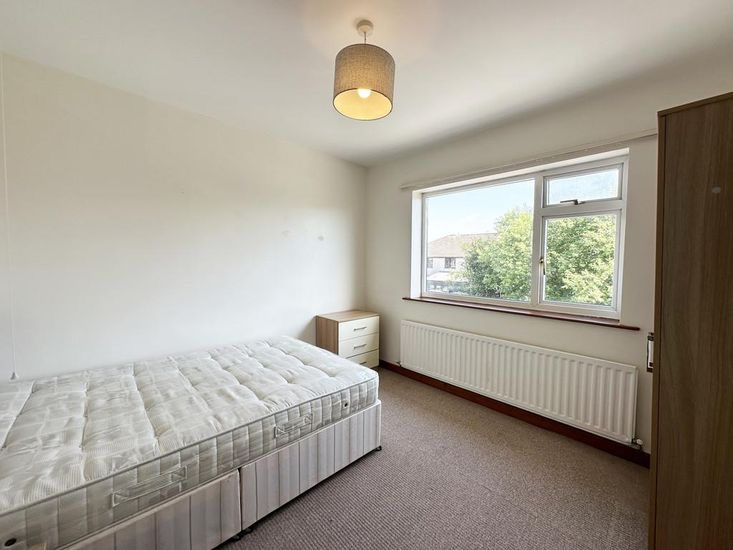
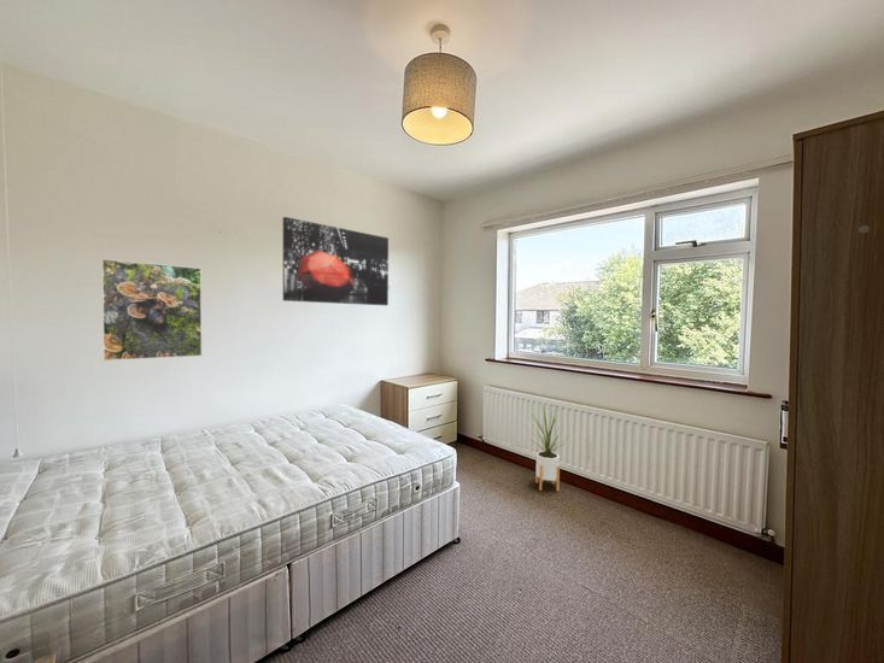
+ house plant (549, 445)
+ wall art (340, 265)
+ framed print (154, 311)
